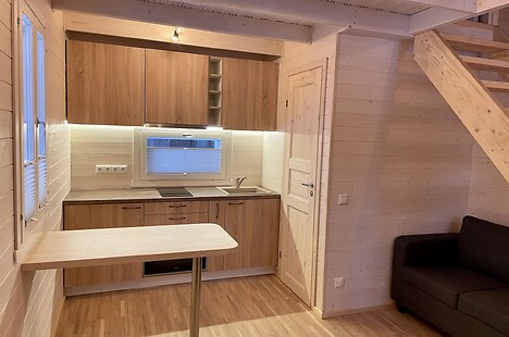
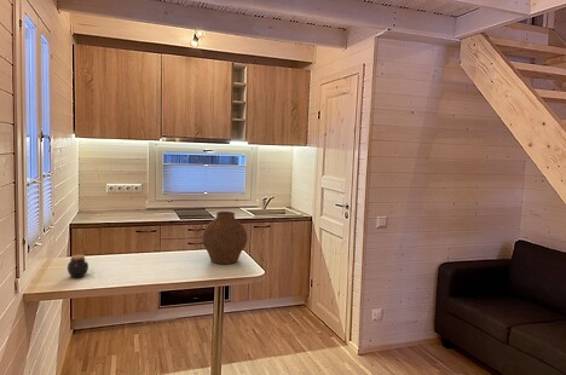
+ vase (225, 236)
+ jar (77, 265)
